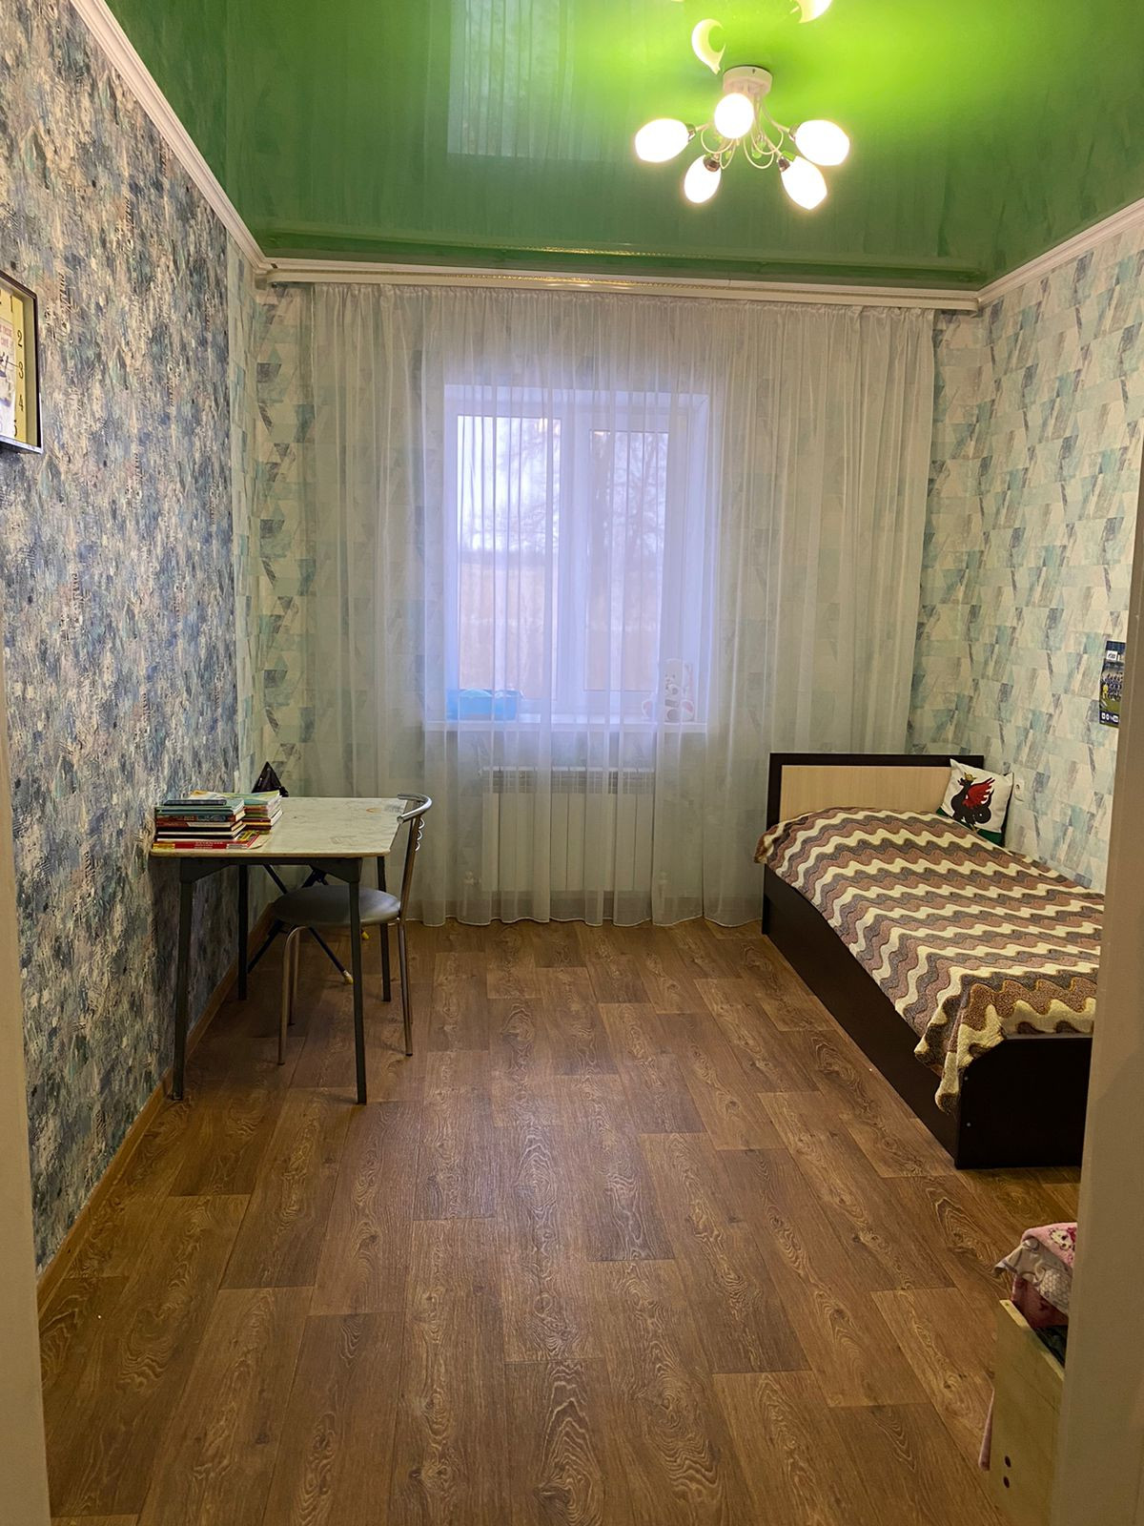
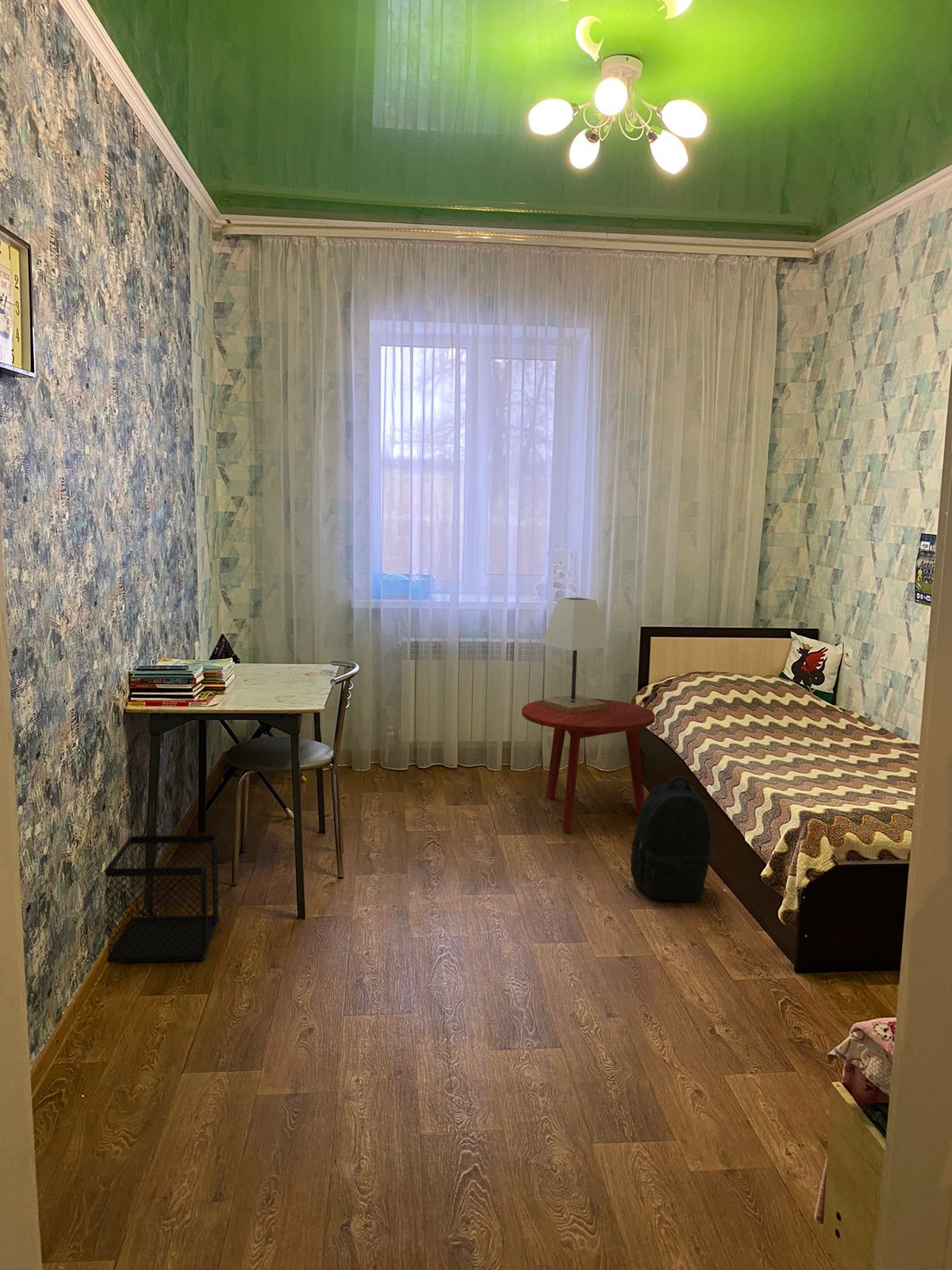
+ side table (578, 761)
+ lamp (574, 652)
+ backpack (674, 834)
+ wastebasket (165, 895)
